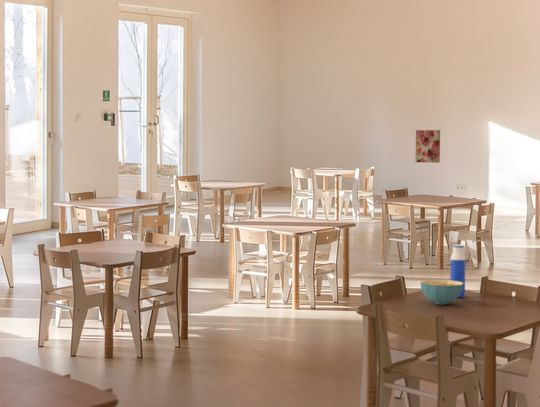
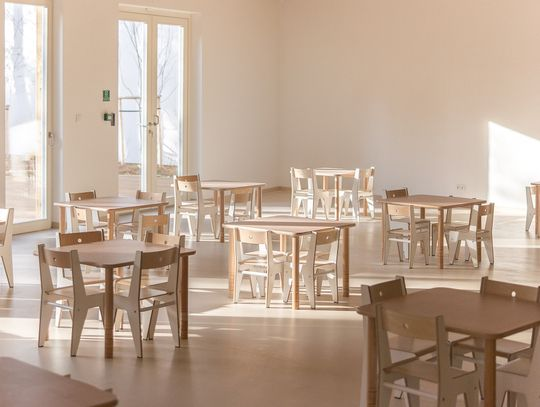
- wall art (427, 146)
- cereal bowl (441, 293)
- water bottle (457, 270)
